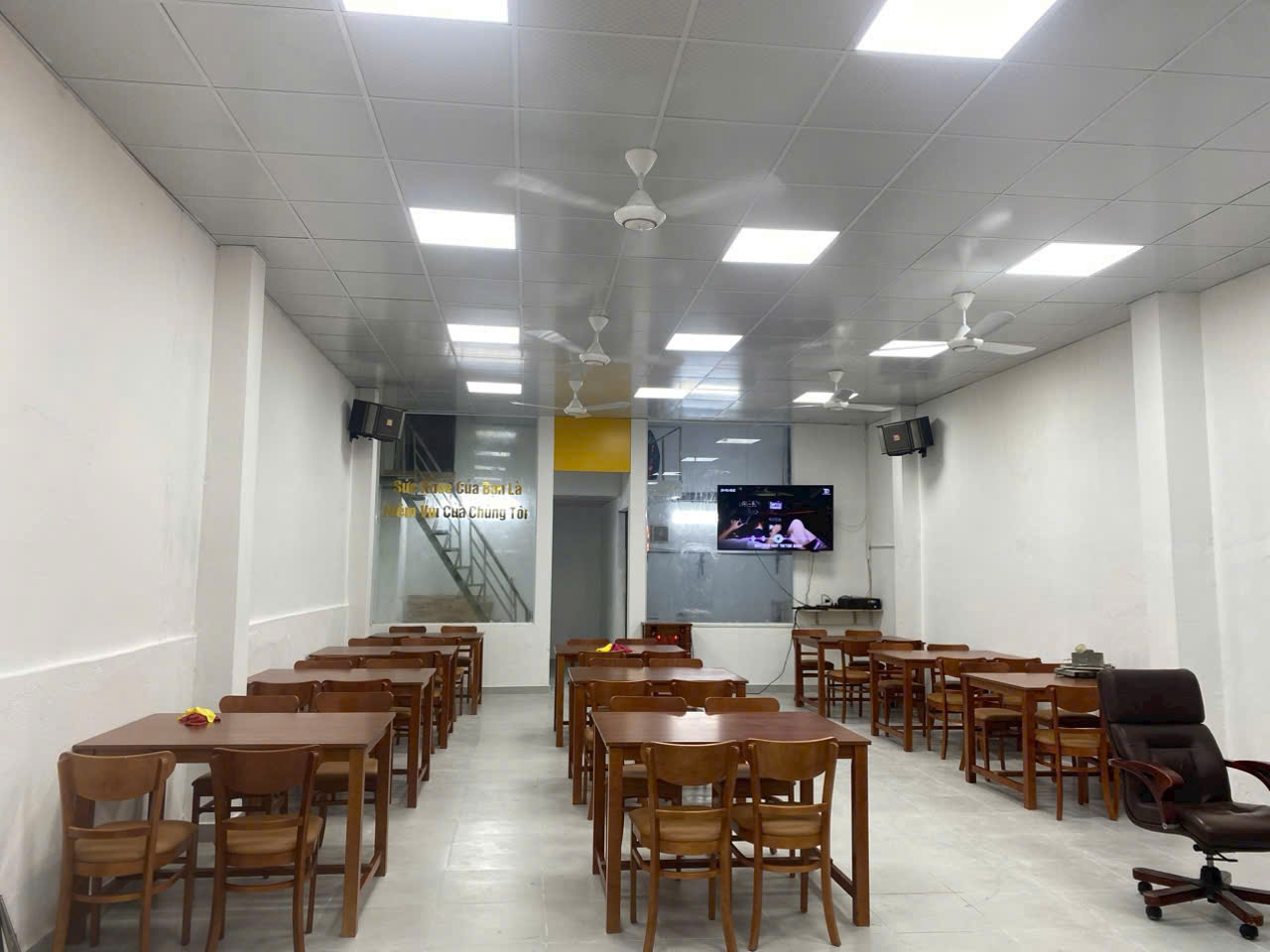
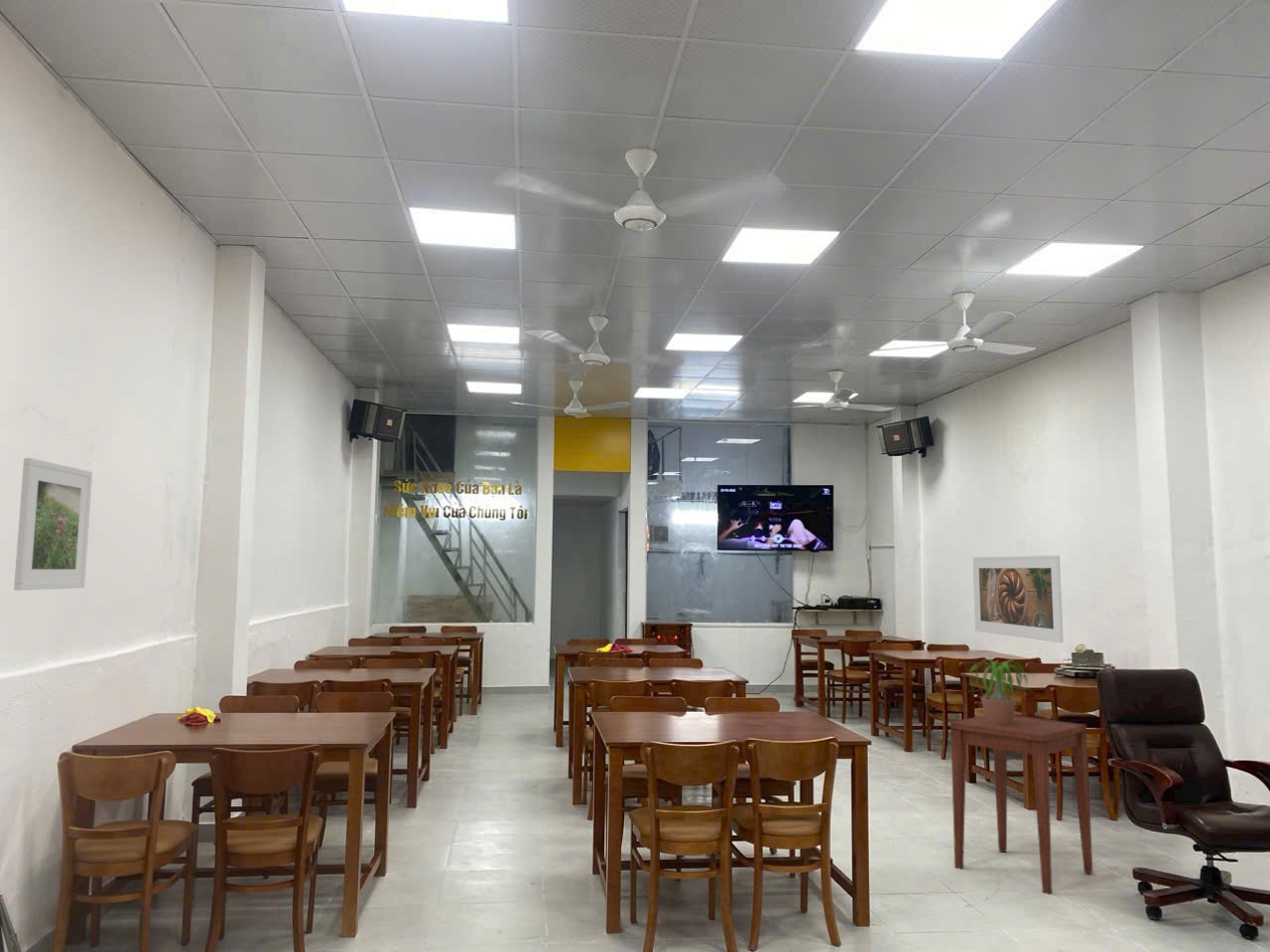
+ potted plant (995, 689)
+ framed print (56, 527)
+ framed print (1013, 596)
+ side table (1006, 795)
